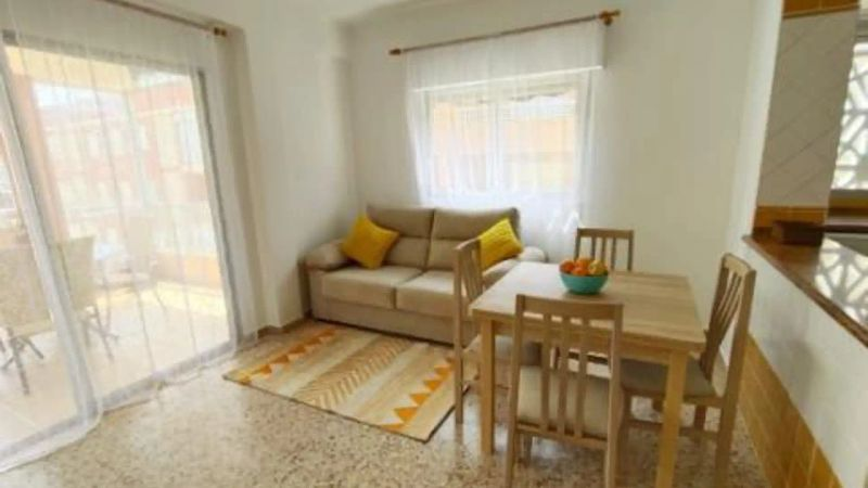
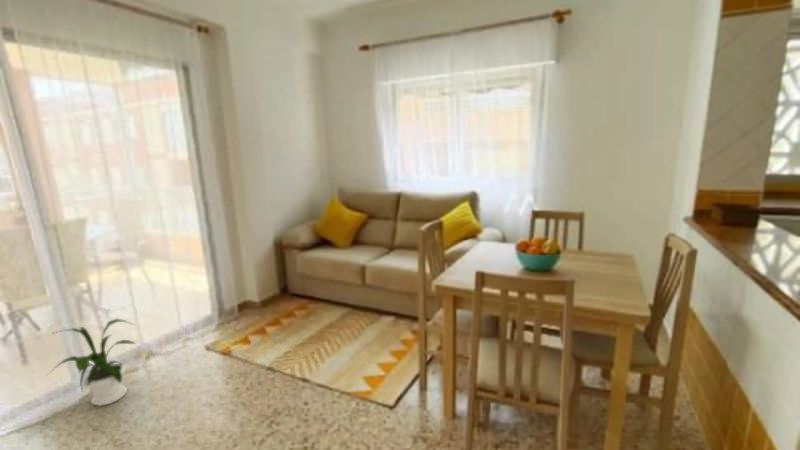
+ house plant (99, 360)
